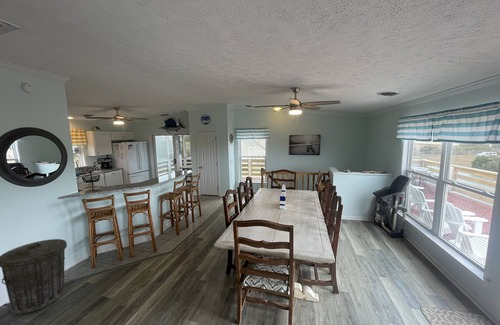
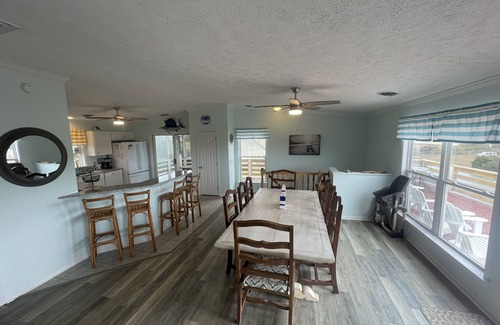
- trash can (36, 272)
